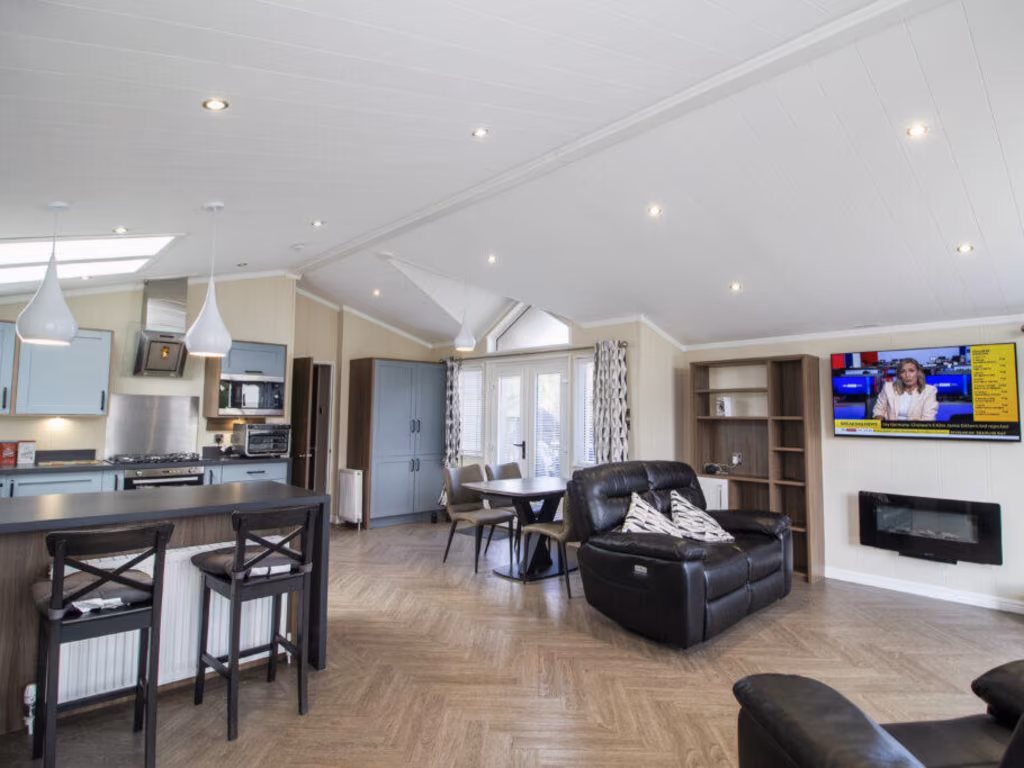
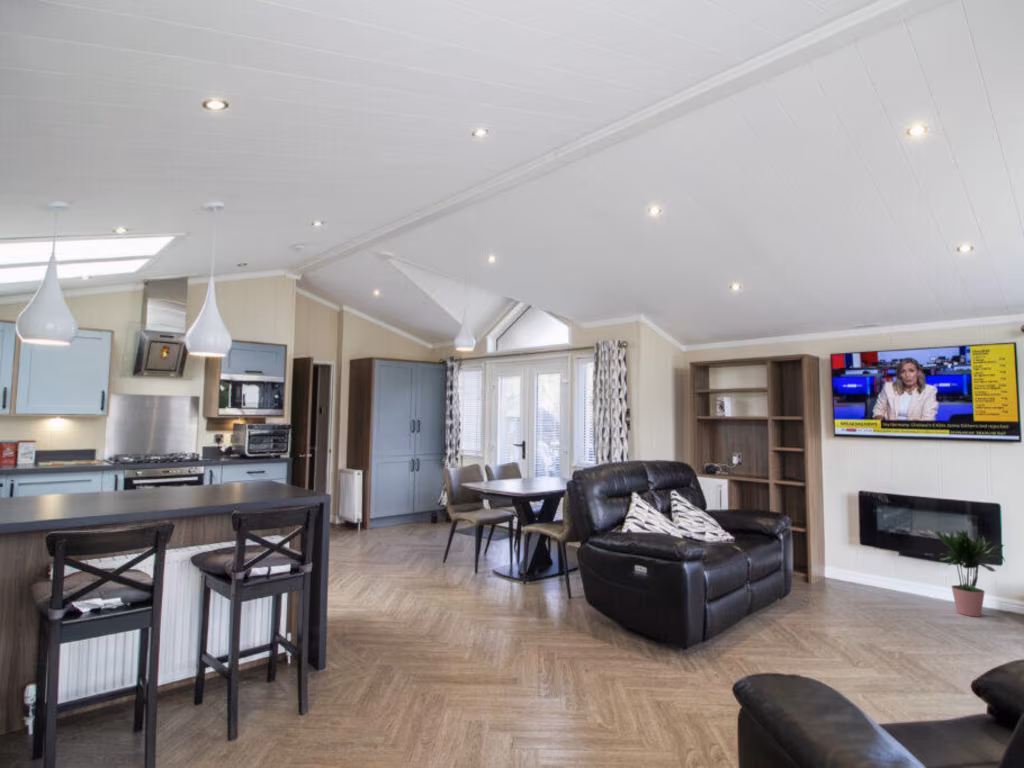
+ potted plant (973, 571)
